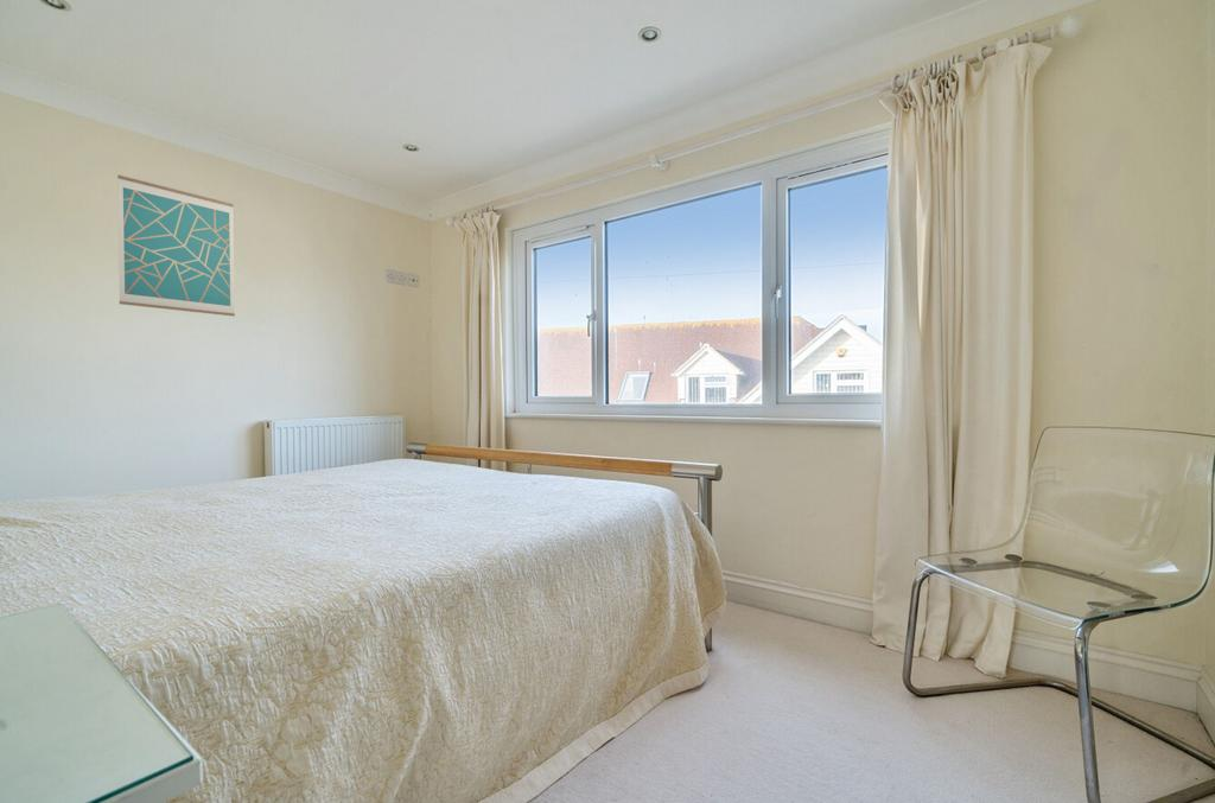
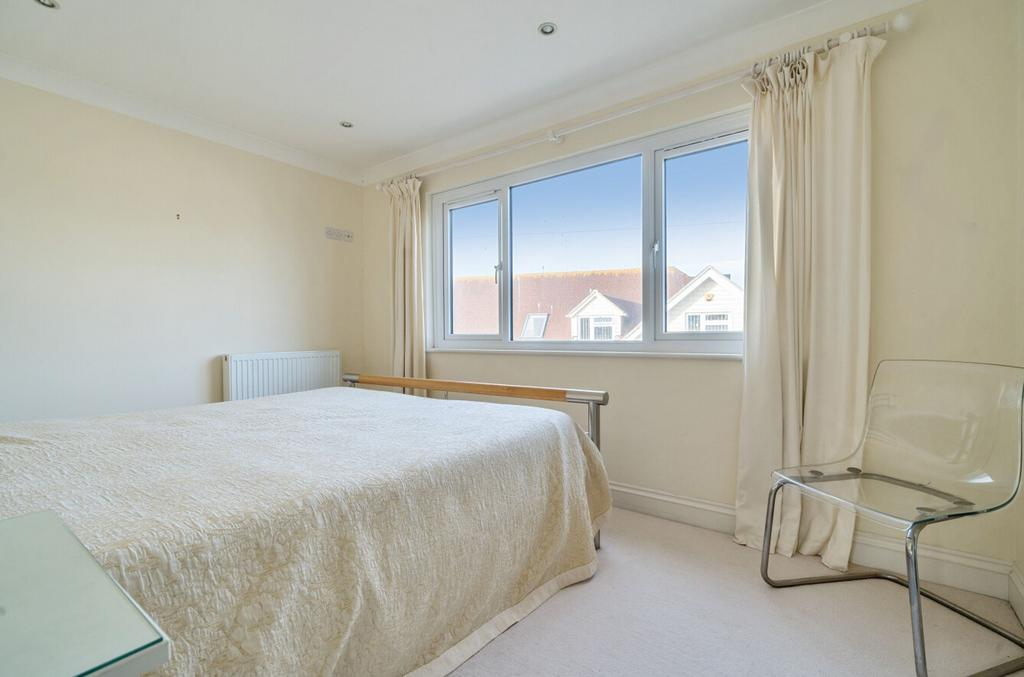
- wall art (180, 250)
